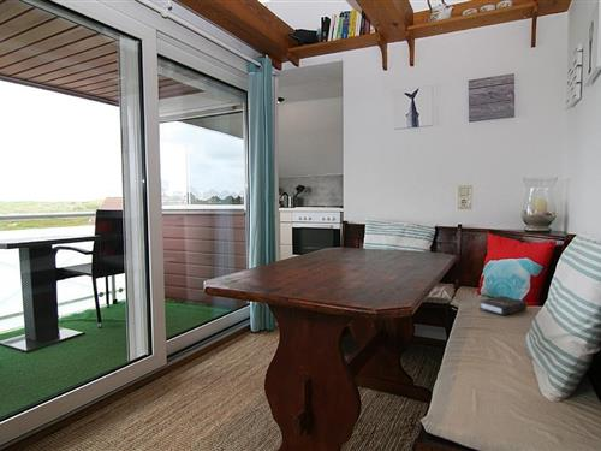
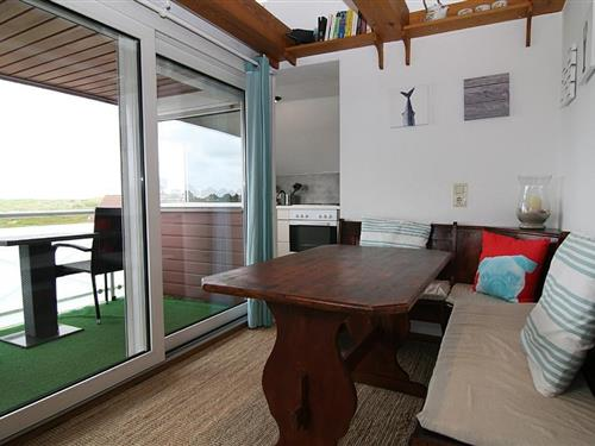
- hardback book (502, 304)
